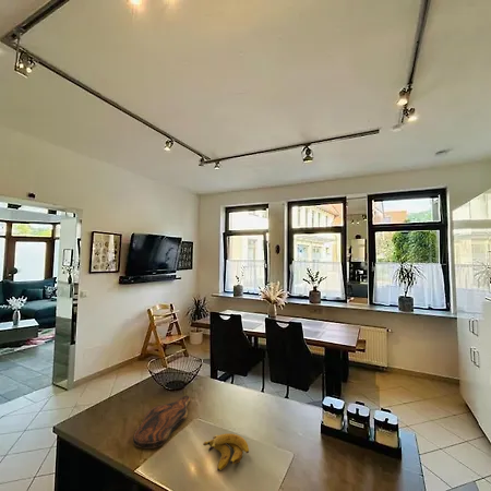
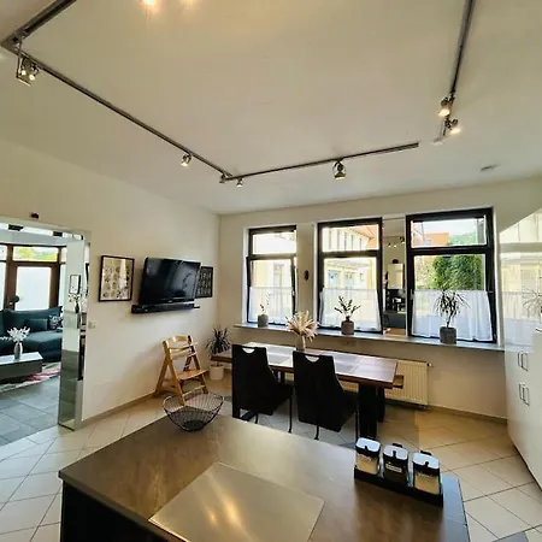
- banana (224, 448)
- cutting board (165, 417)
